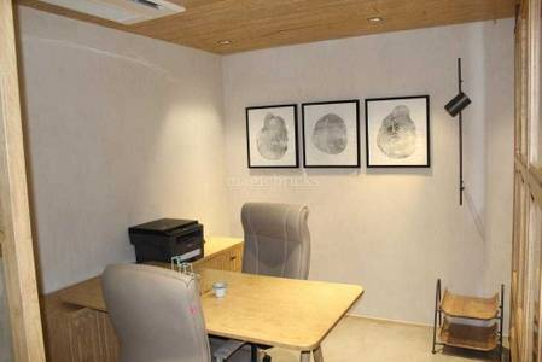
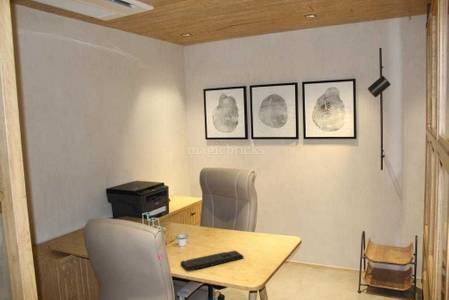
+ keyboard (212, 259)
